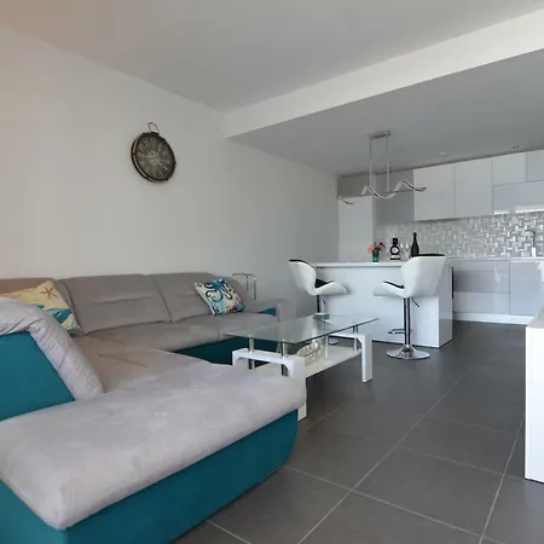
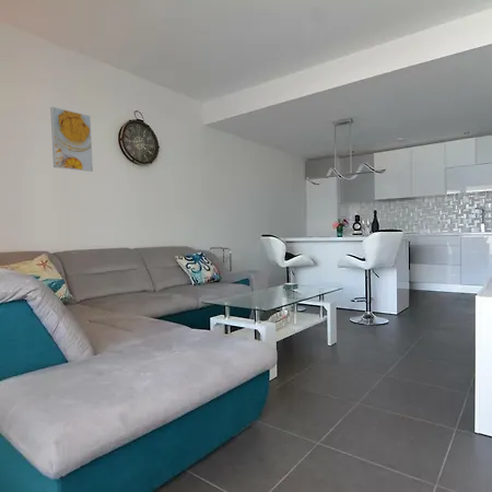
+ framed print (72, 140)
